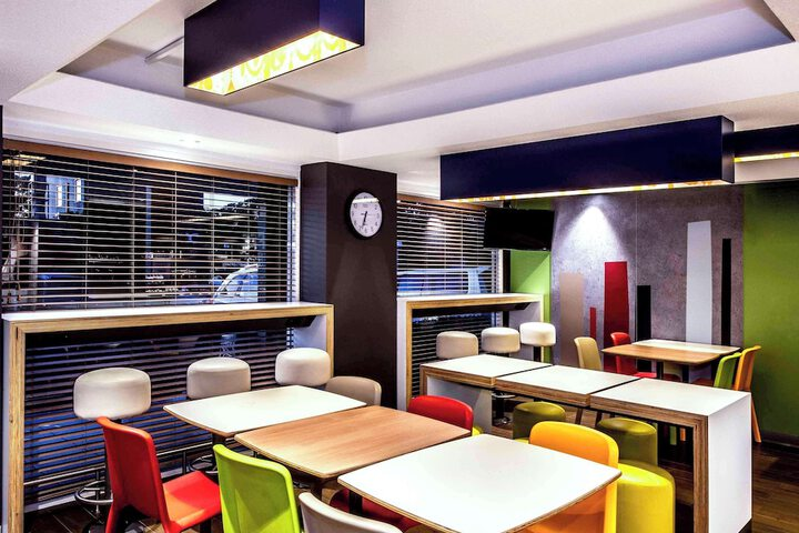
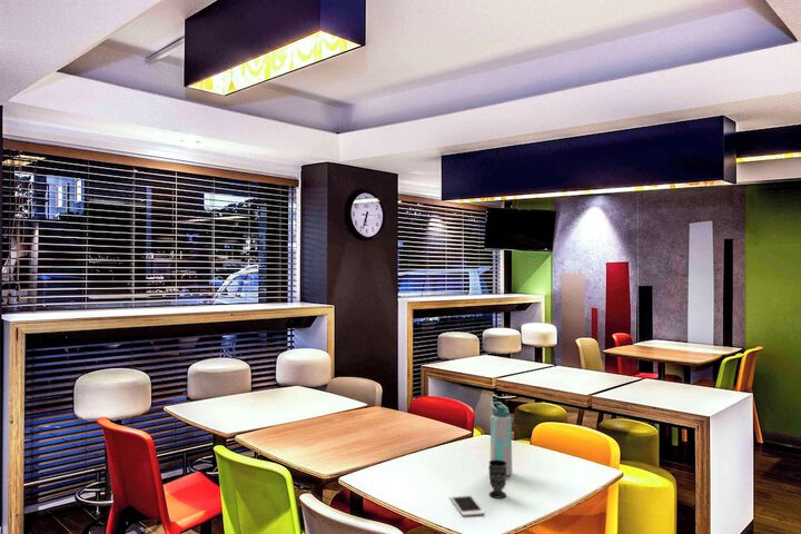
+ cup (497, 478)
+ water bottle (500, 438)
+ cell phone (466, 504)
